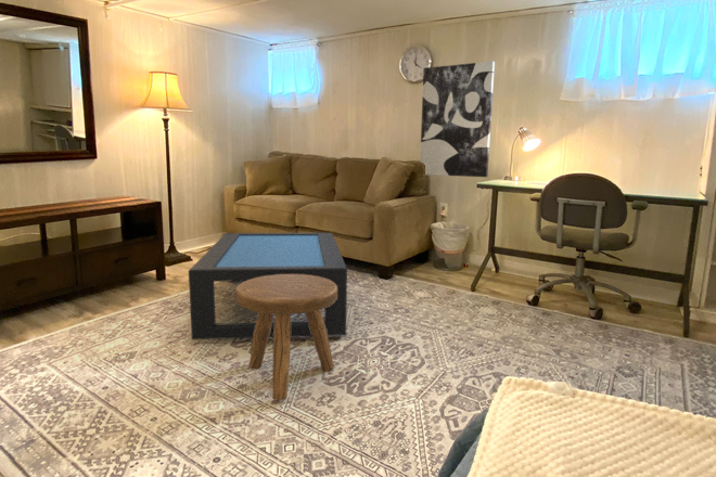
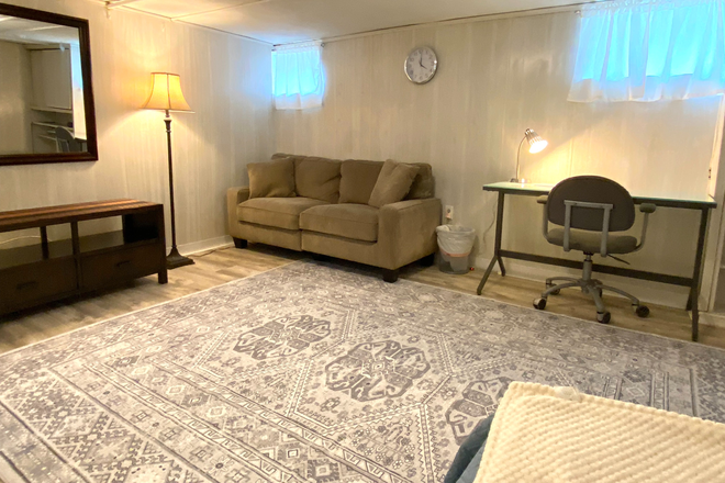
- wall art (455, 121)
- coffee table (276, 274)
- stool (287, 332)
